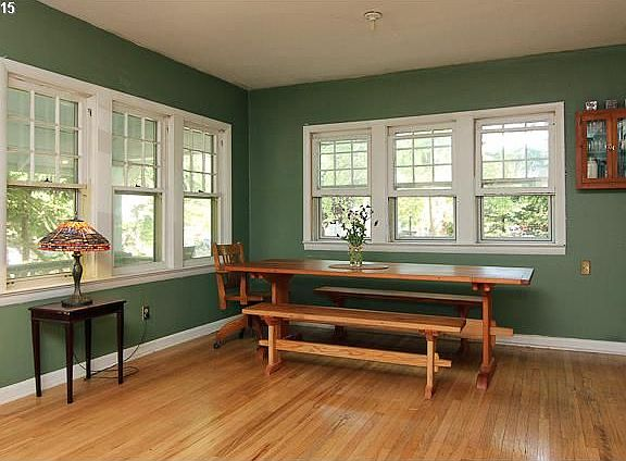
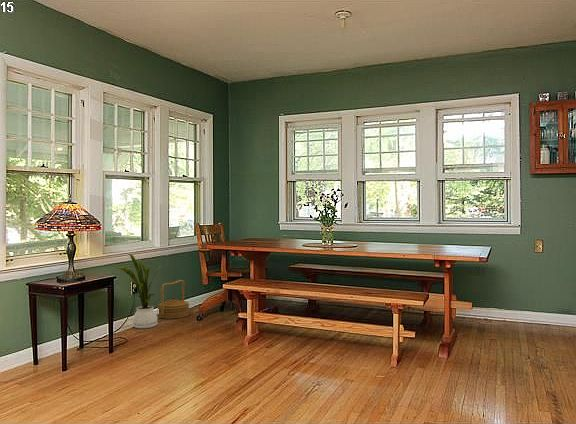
+ house plant (142, 289)
+ basket (173, 298)
